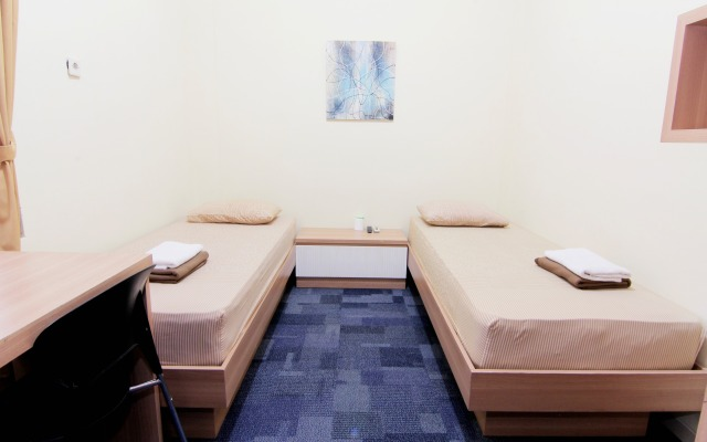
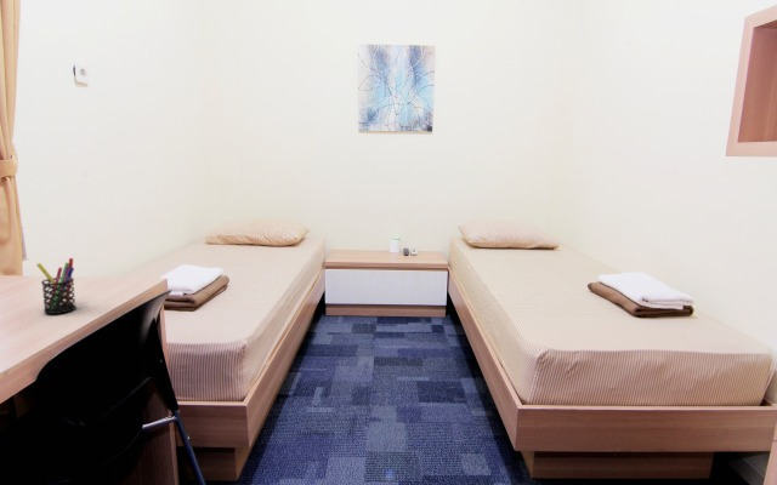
+ pen holder (61, 283)
